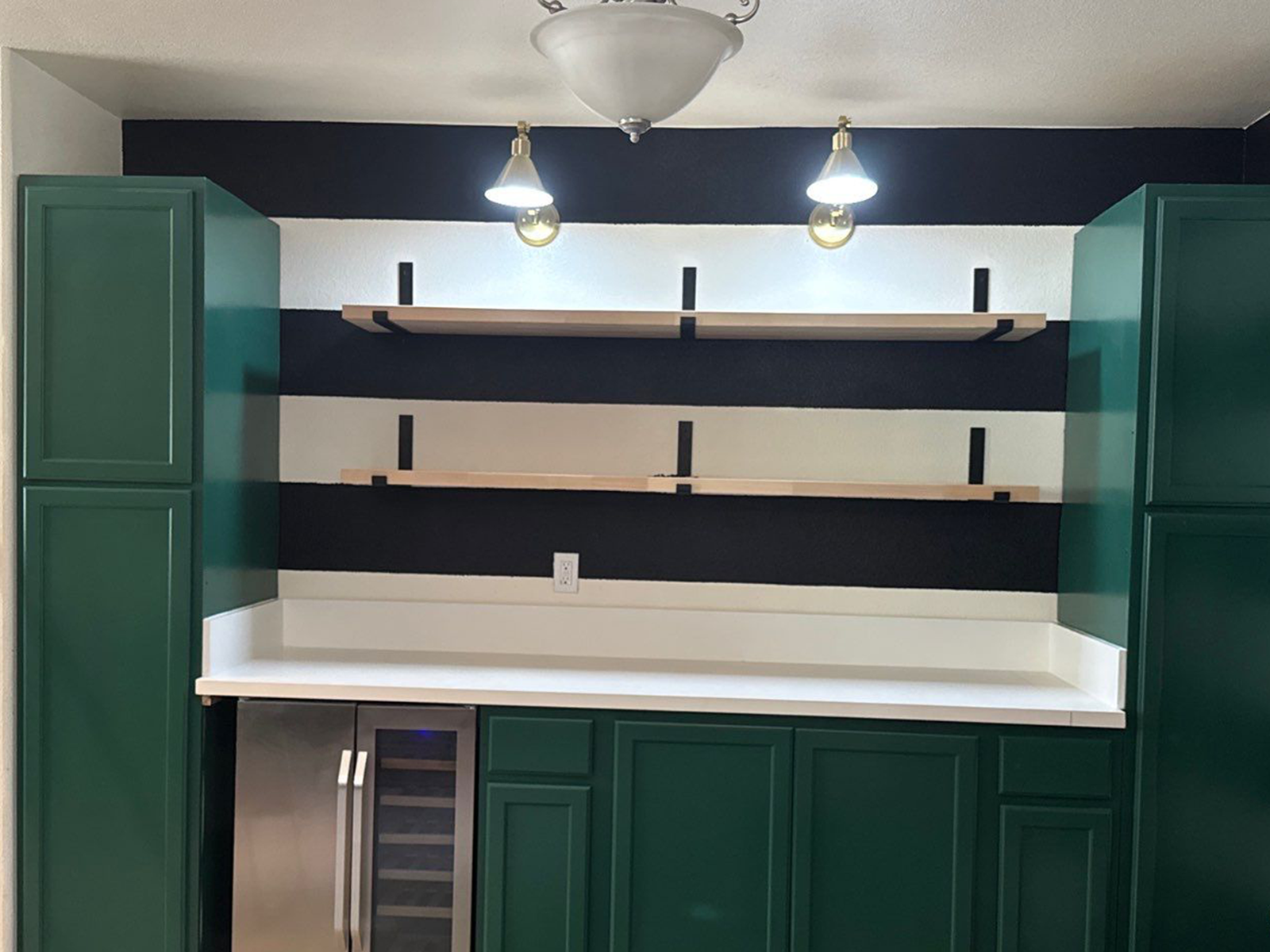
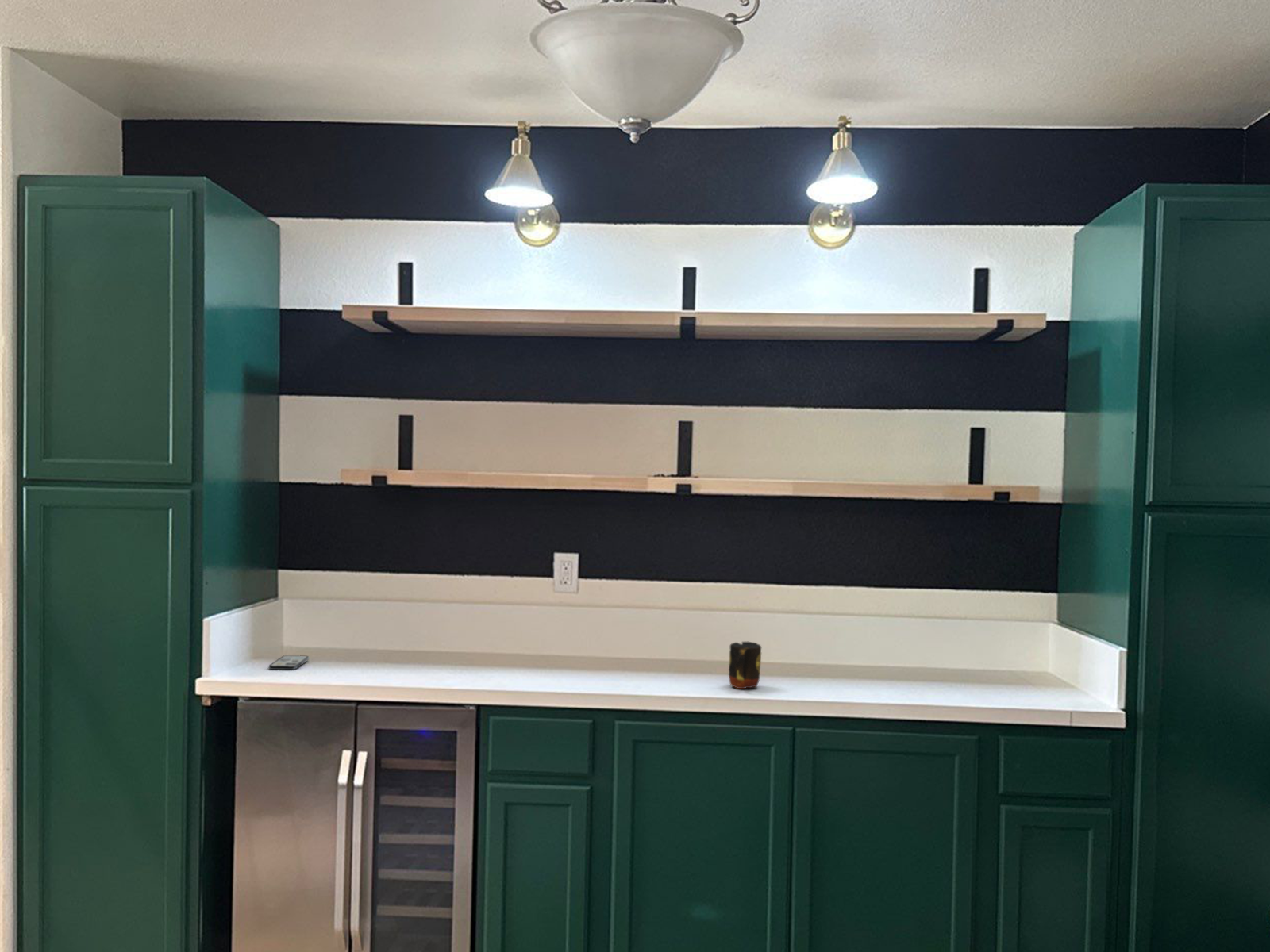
+ phone case (289, 662)
+ mug (744, 666)
